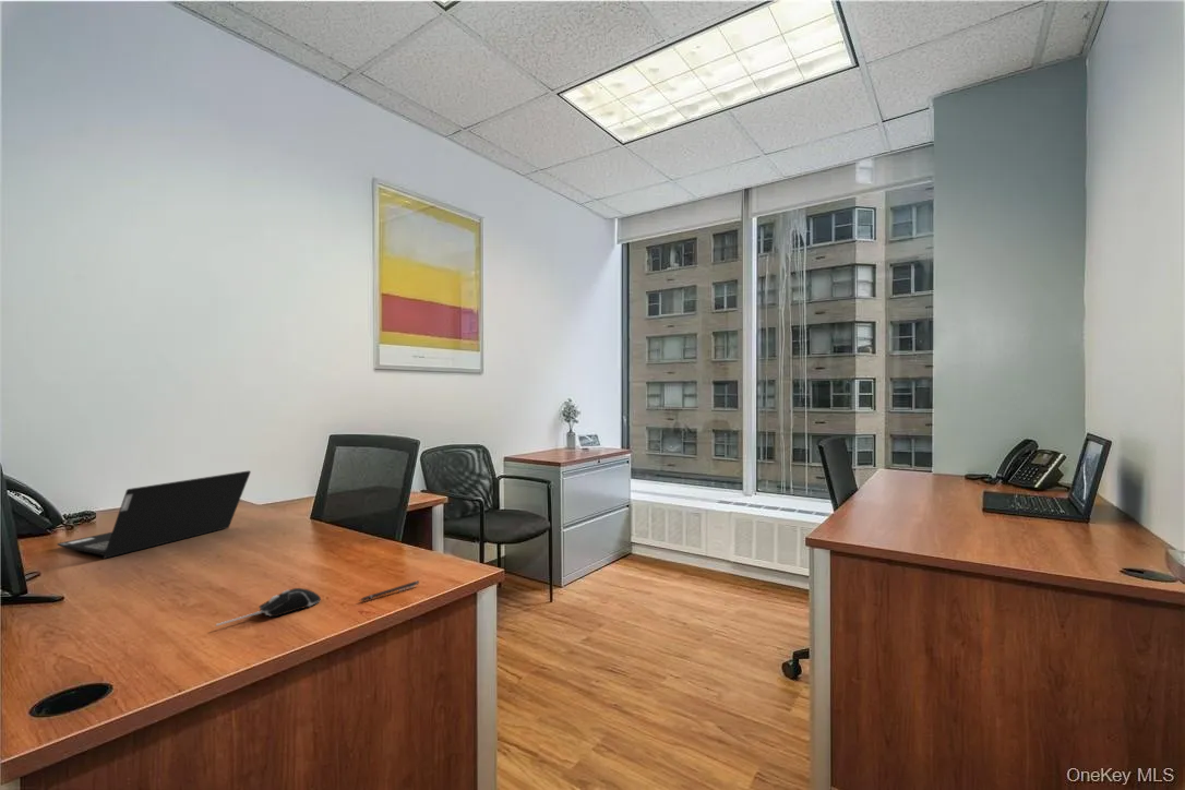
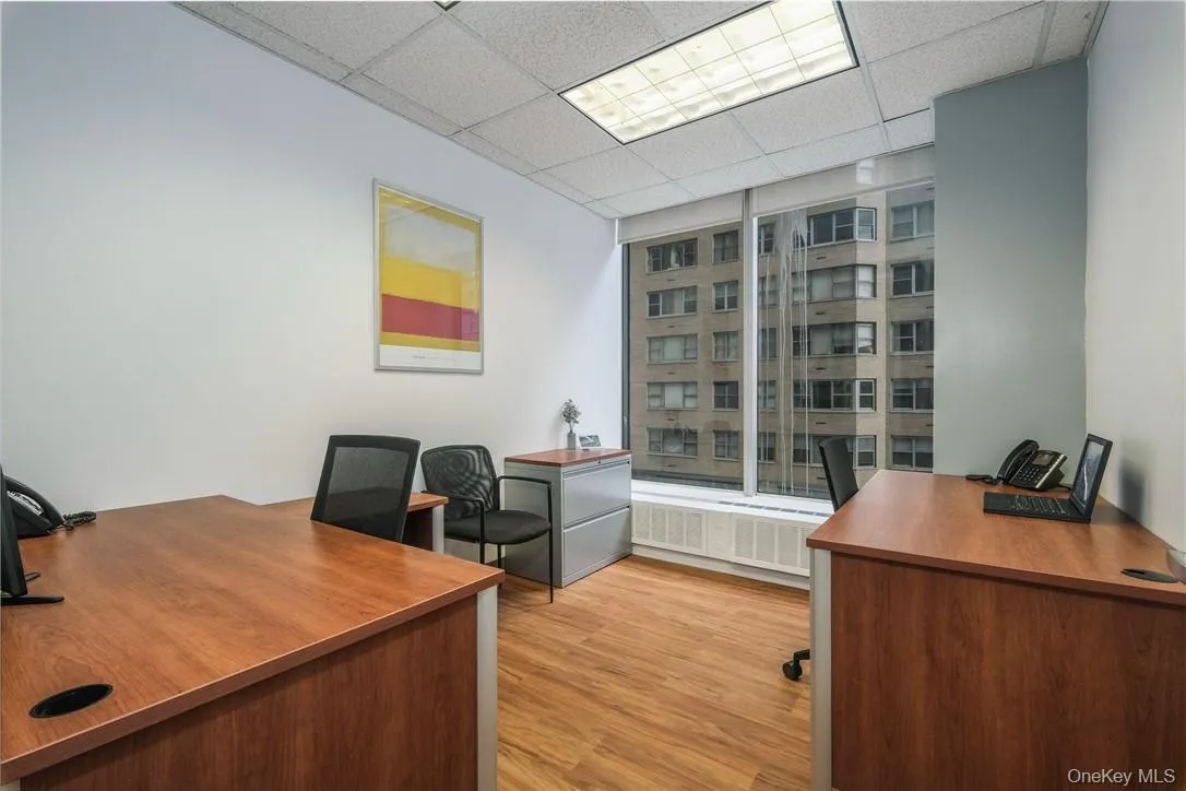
- pen (390, 590)
- computer mouse (271, 603)
- laptop computer (159, 507)
